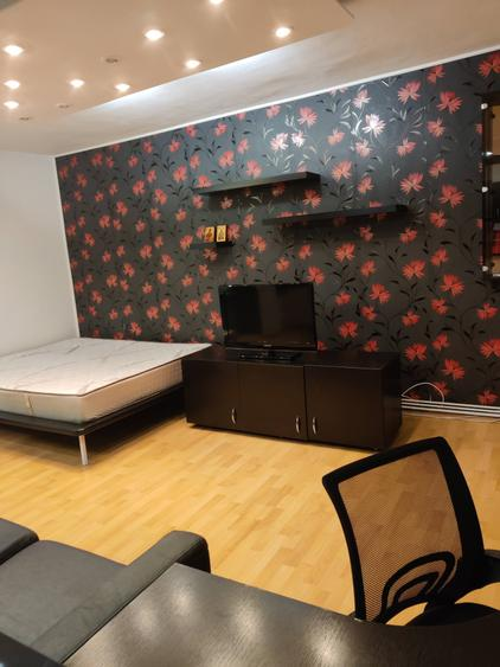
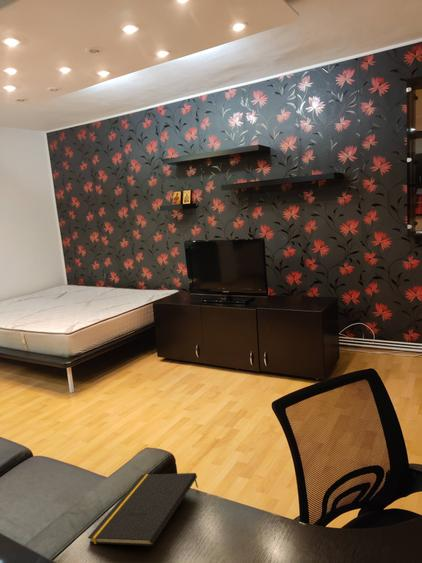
+ notepad (146, 505)
